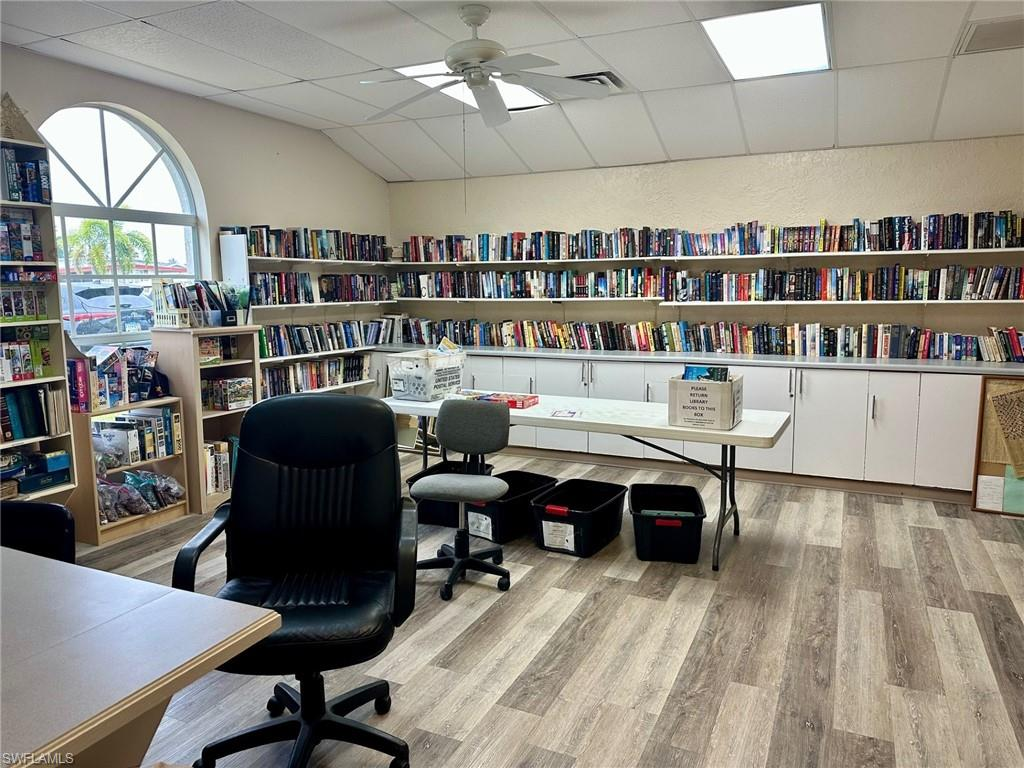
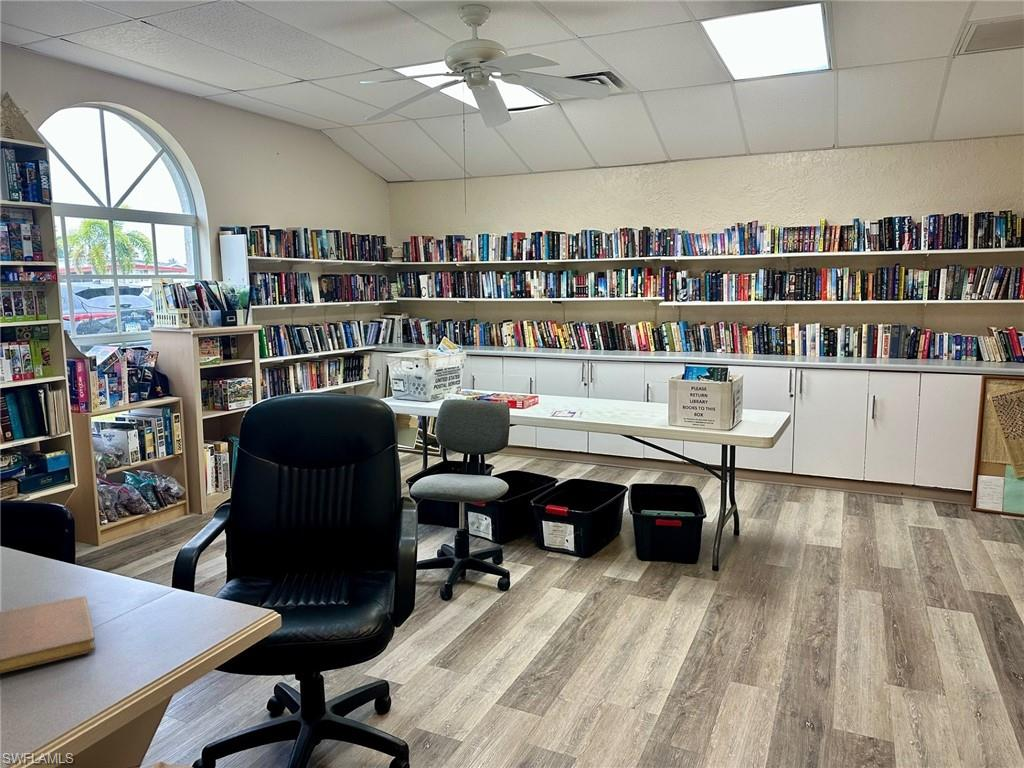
+ notebook (39, 631)
